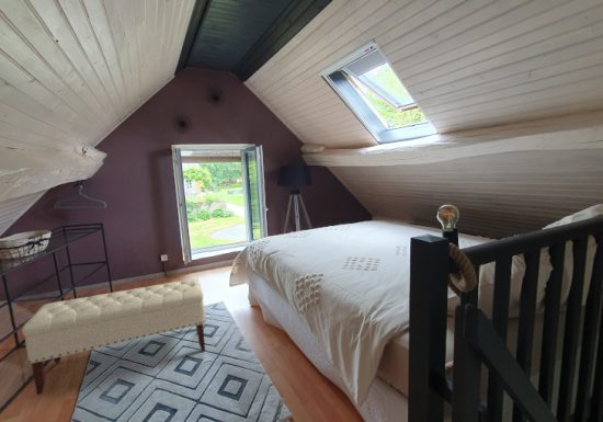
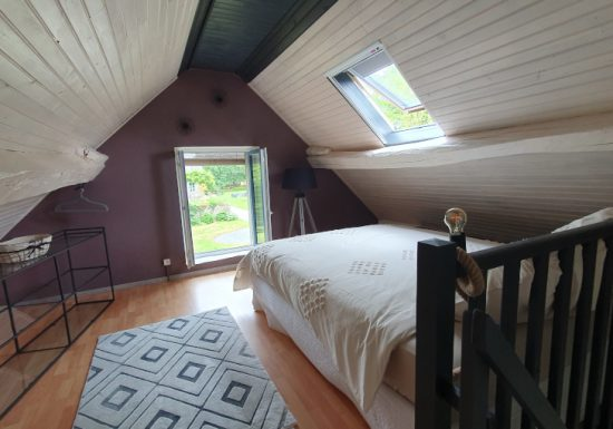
- bench (128, 327)
